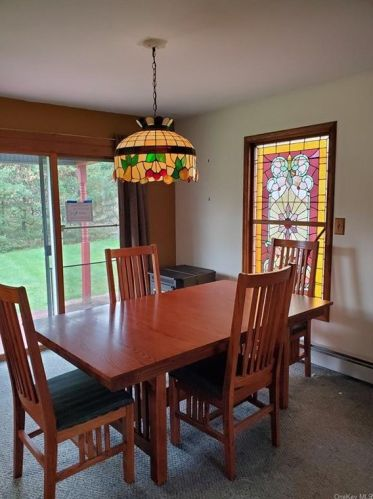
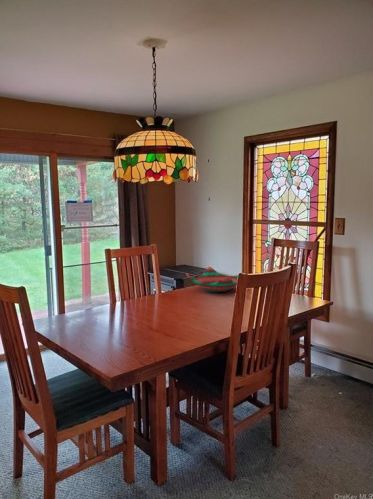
+ decorative bowl (217, 280)
